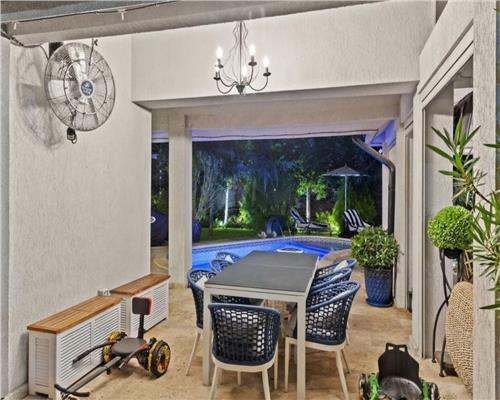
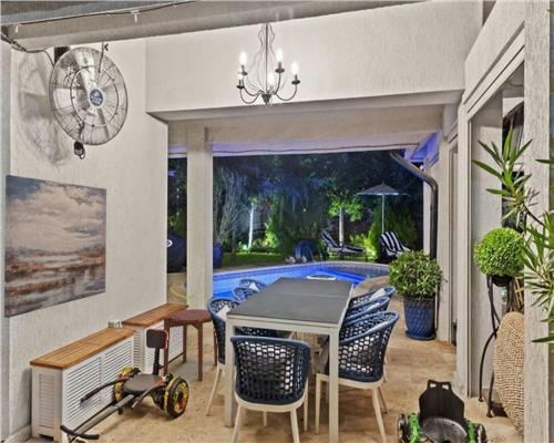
+ wall art (63, 243)
+ side table (186, 341)
